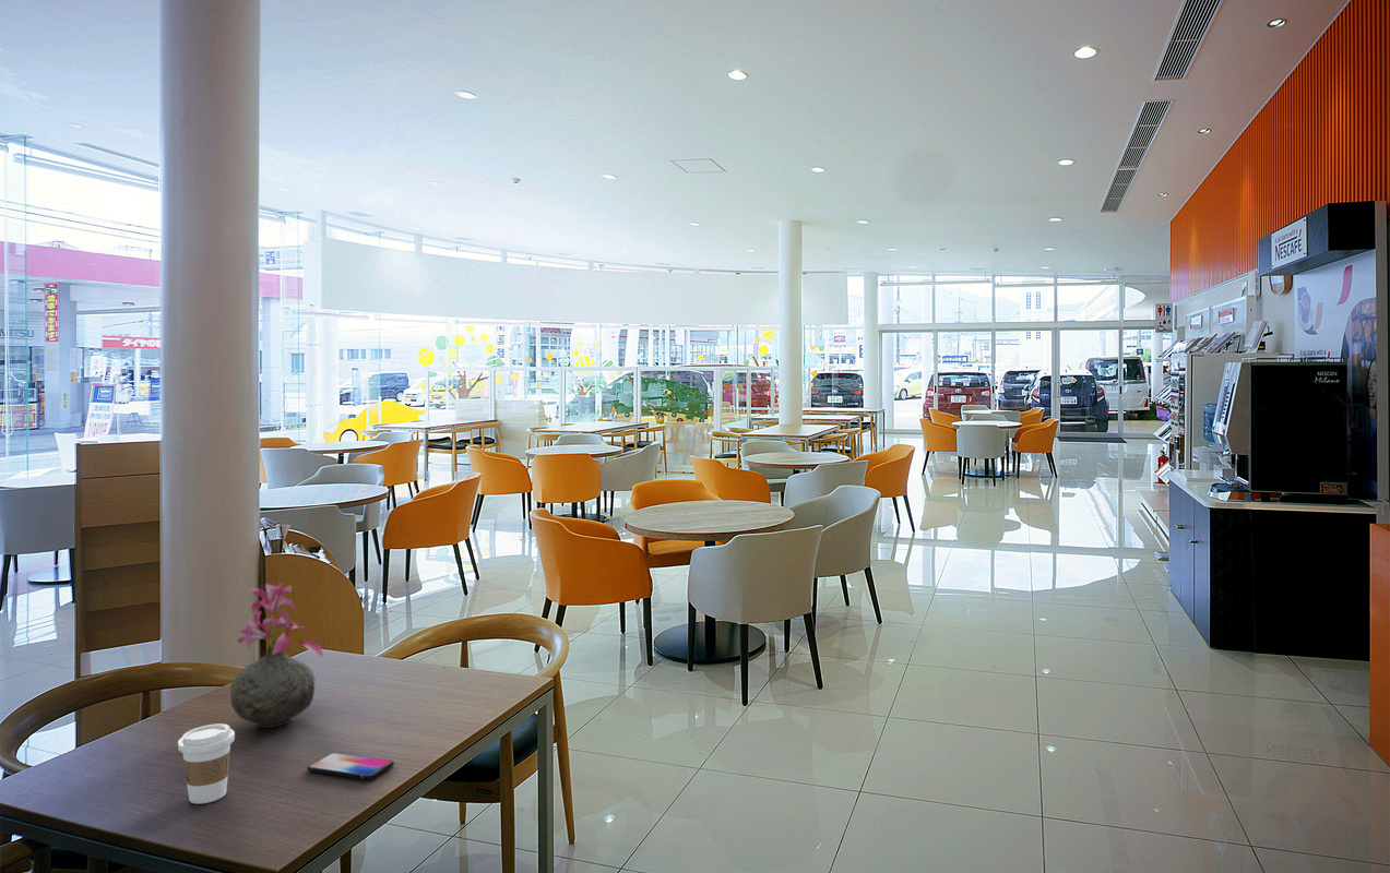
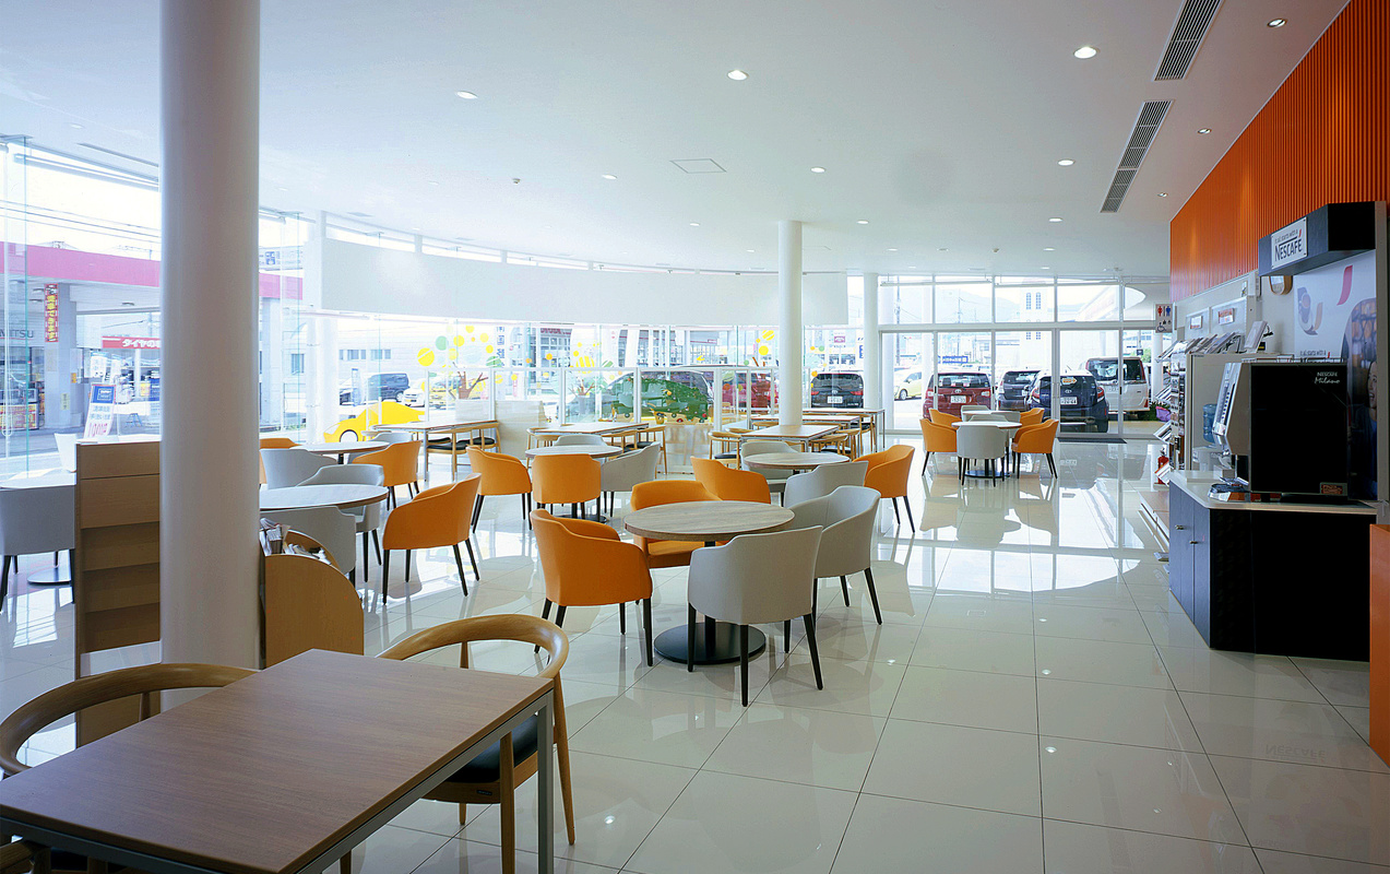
- coffee cup (206, 763)
- smartphone (351, 765)
- vase (275, 653)
